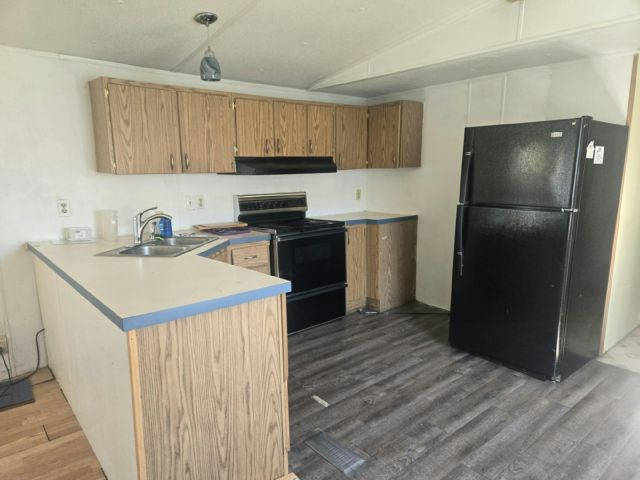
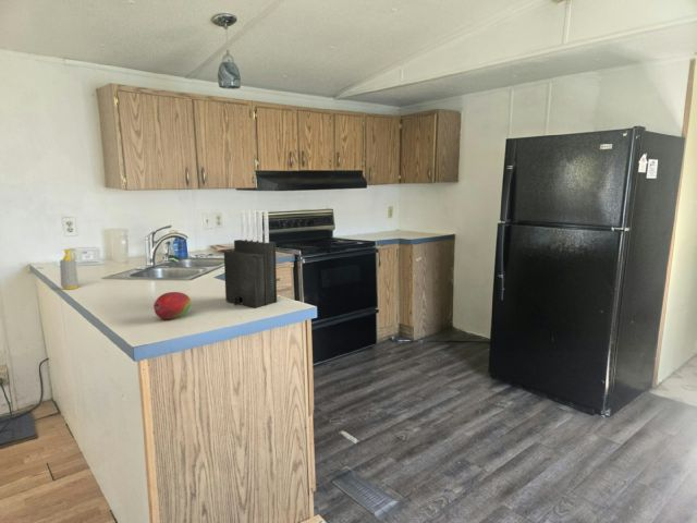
+ fruit (172, 304)
+ knife block (247, 257)
+ soap bottle (68, 268)
